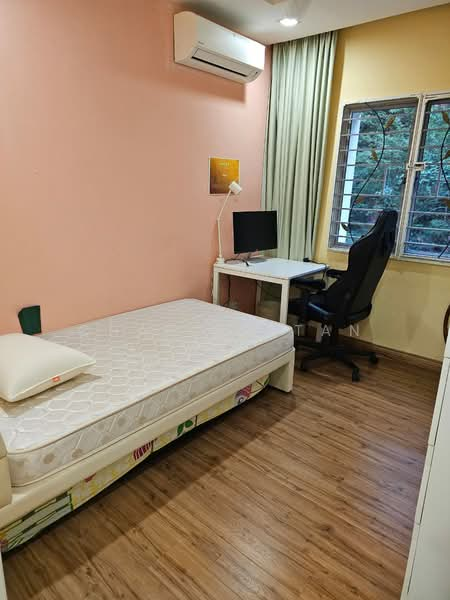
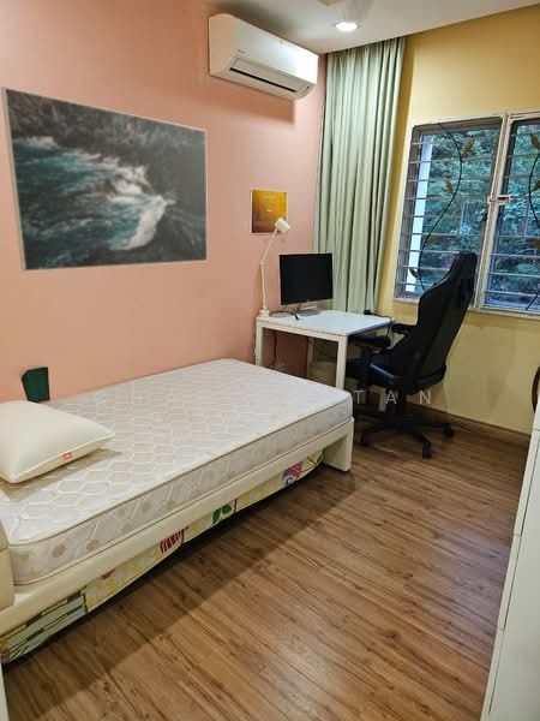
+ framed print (125, 191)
